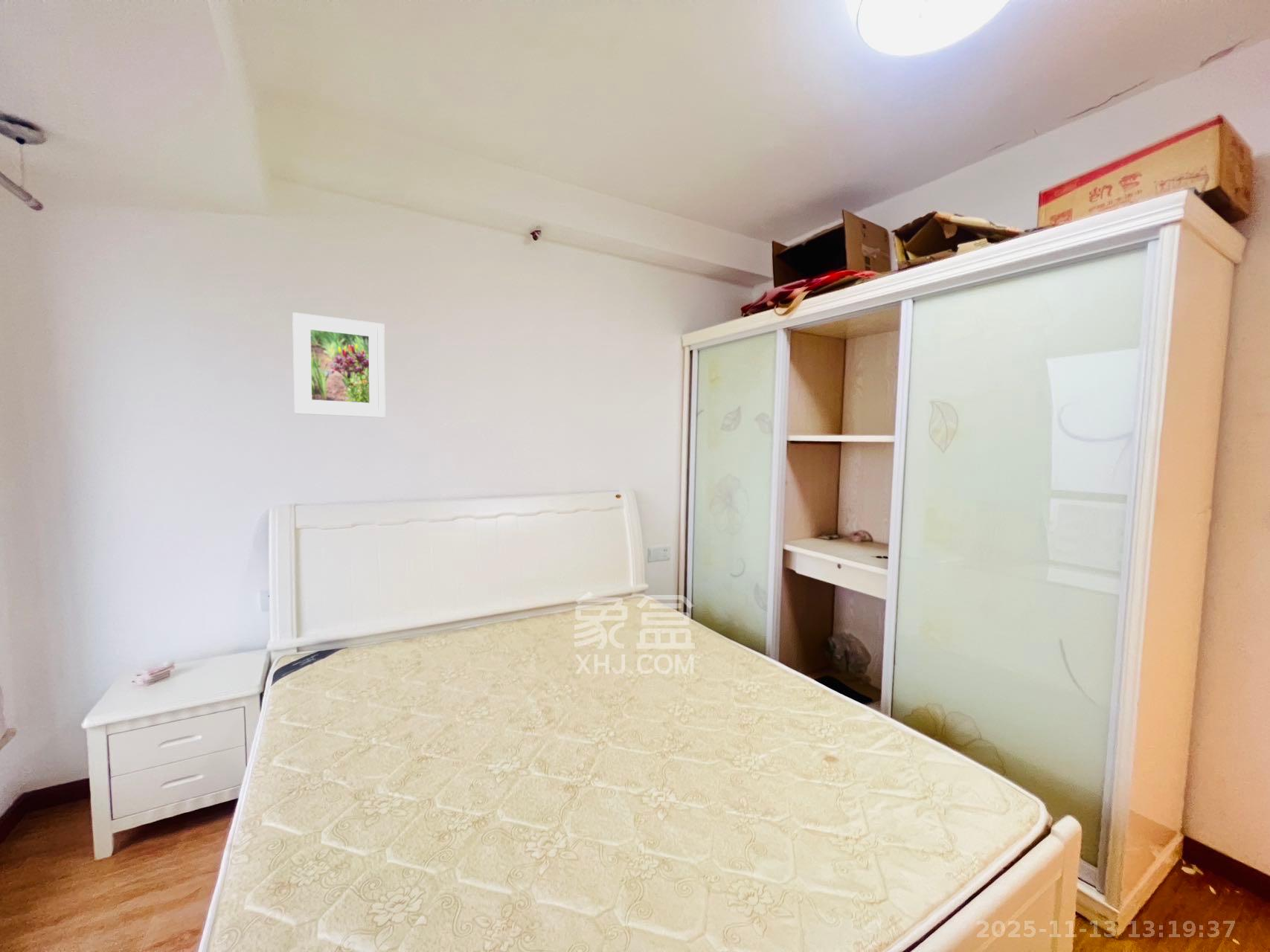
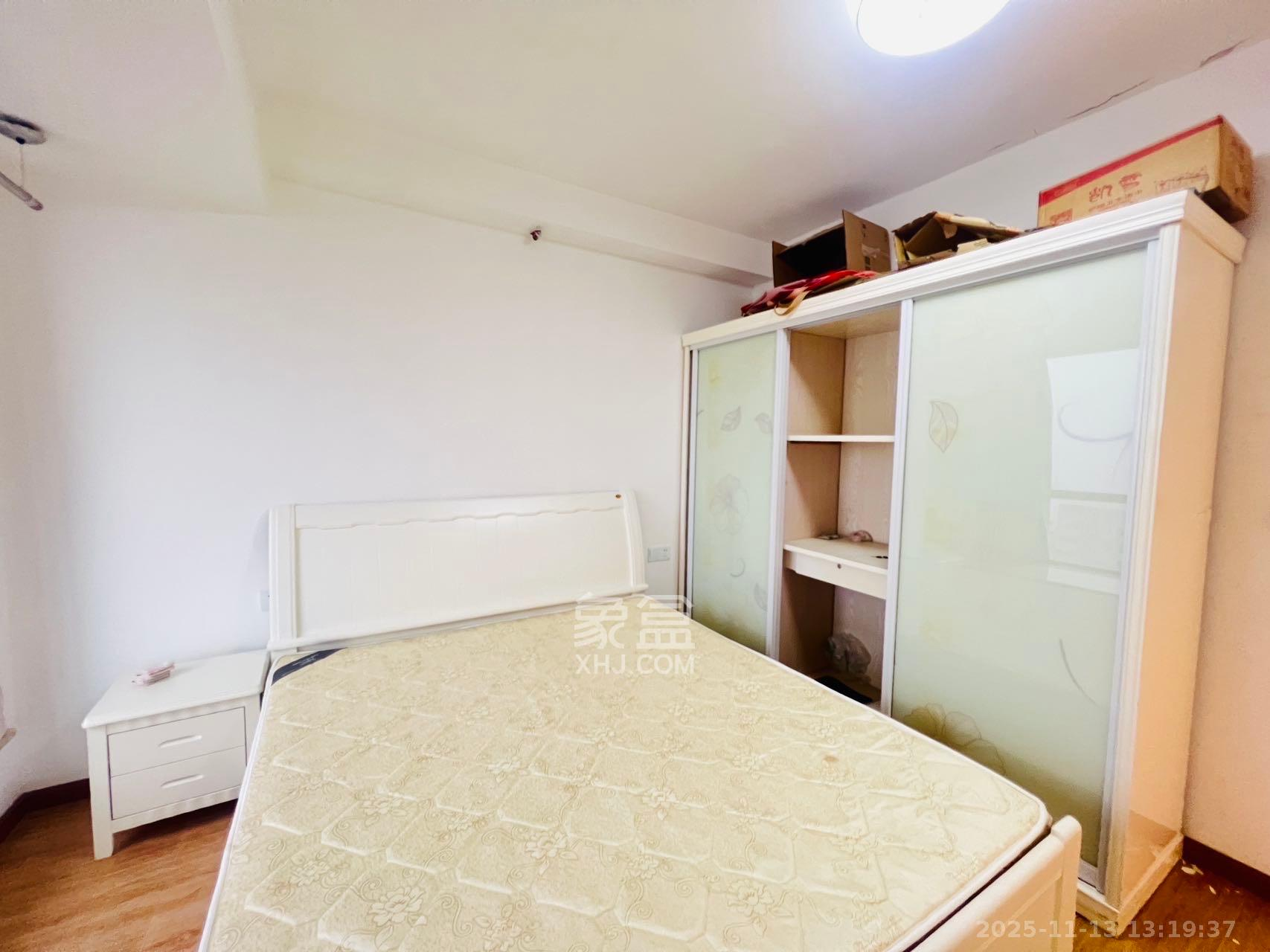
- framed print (341, 367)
